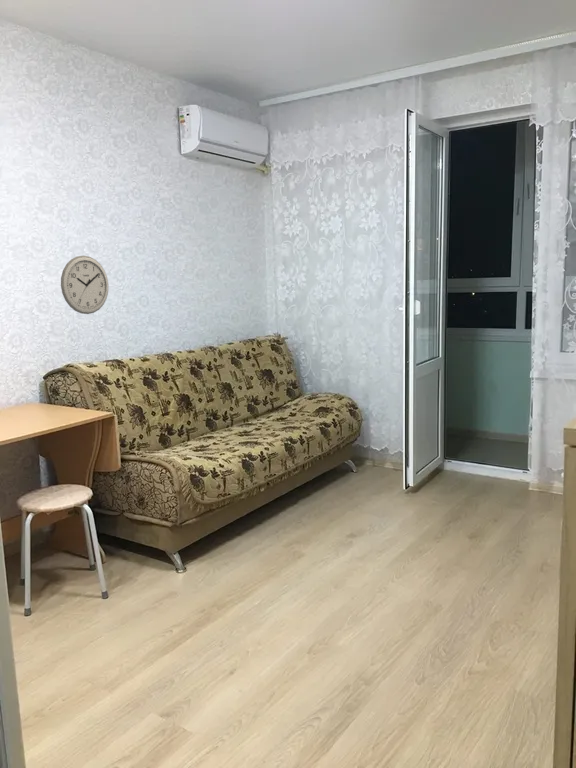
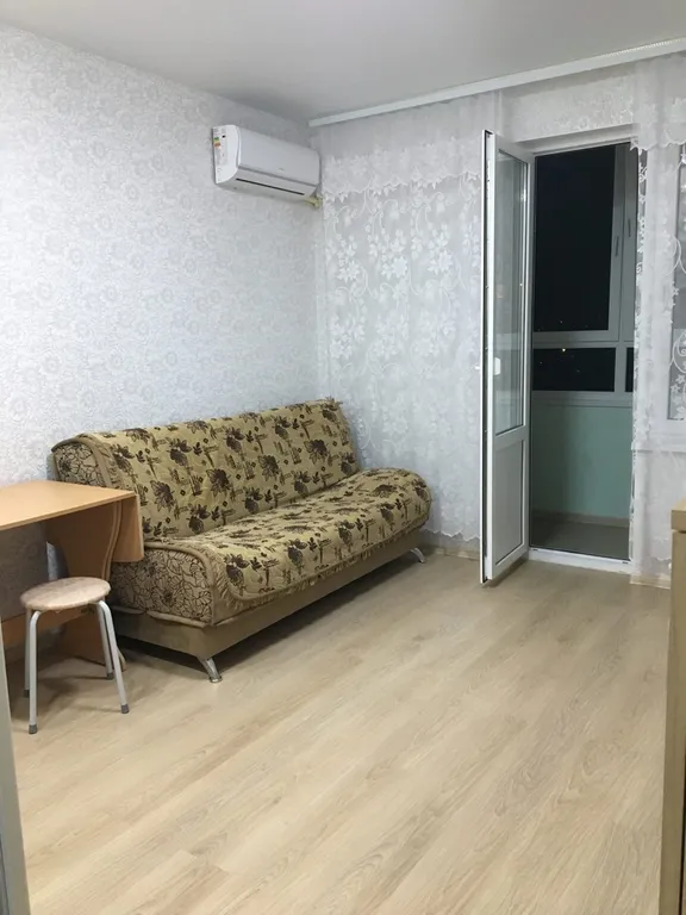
- wall clock (86, 285)
